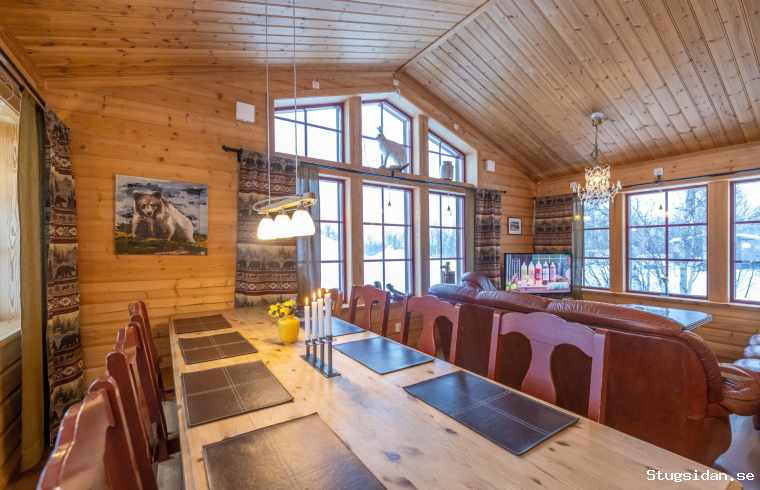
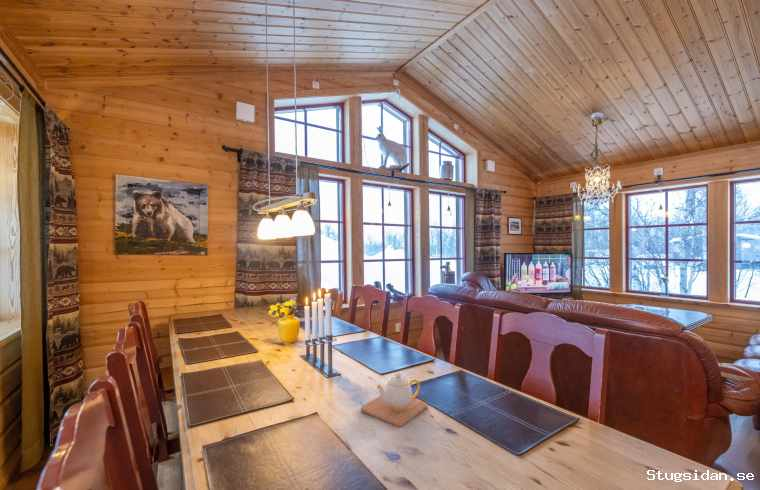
+ teapot (394, 390)
